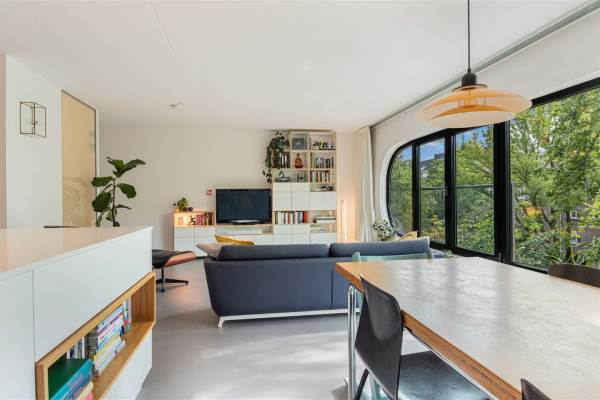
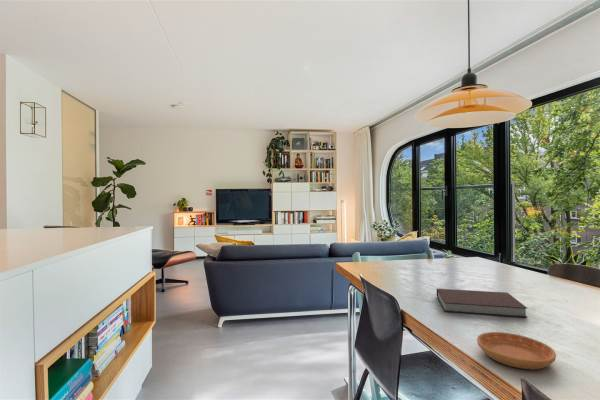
+ saucer (514, 350)
+ notebook (477, 301)
